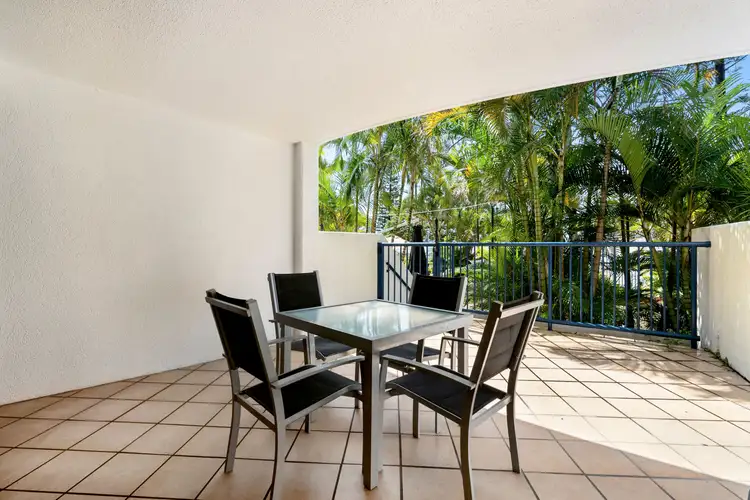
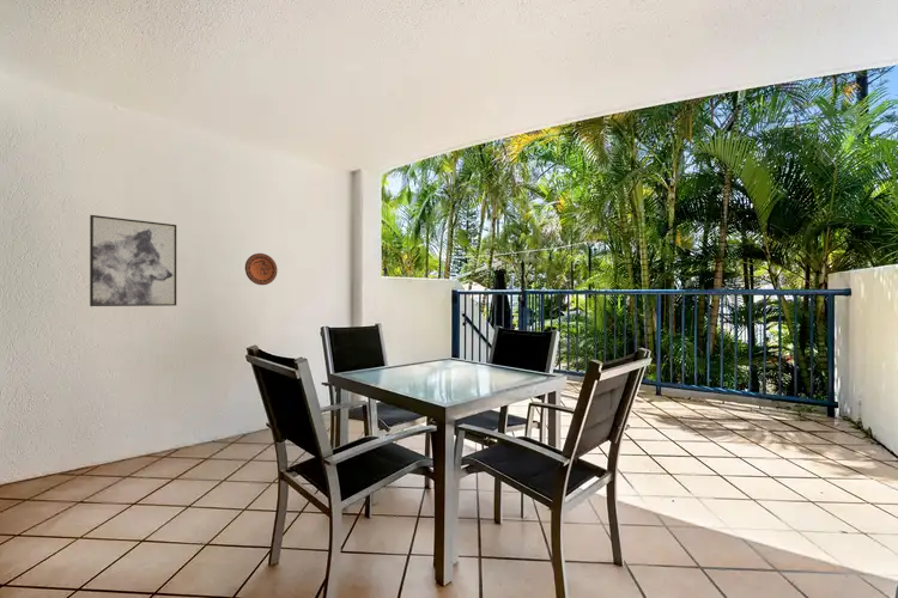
+ decorative plate (261, 269)
+ wall art (135, 263)
